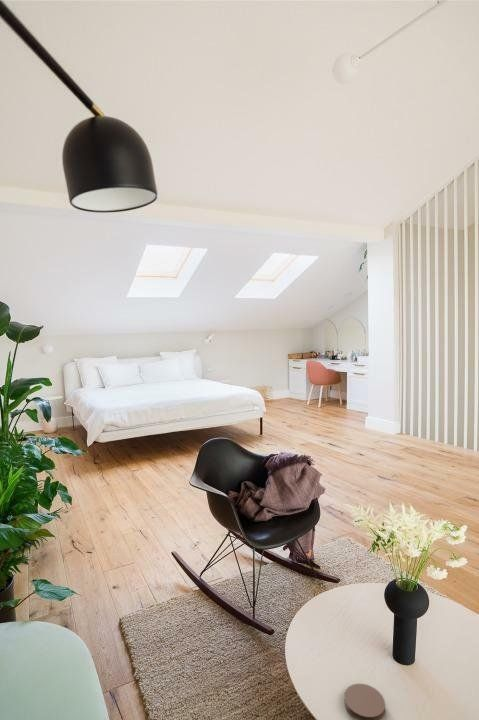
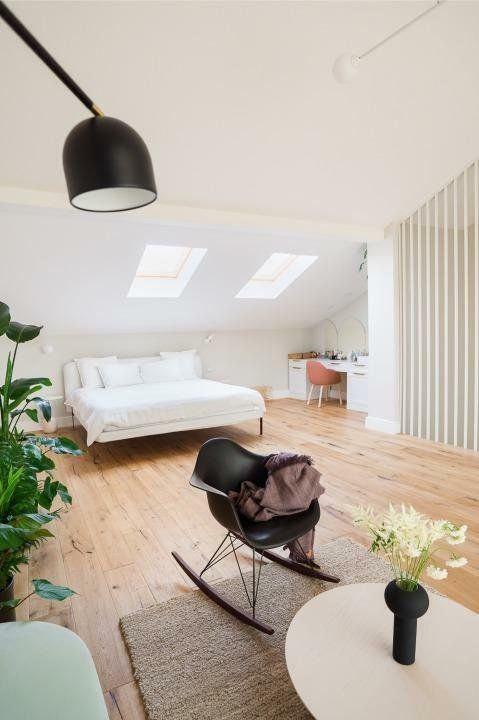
- coaster (364, 702)
